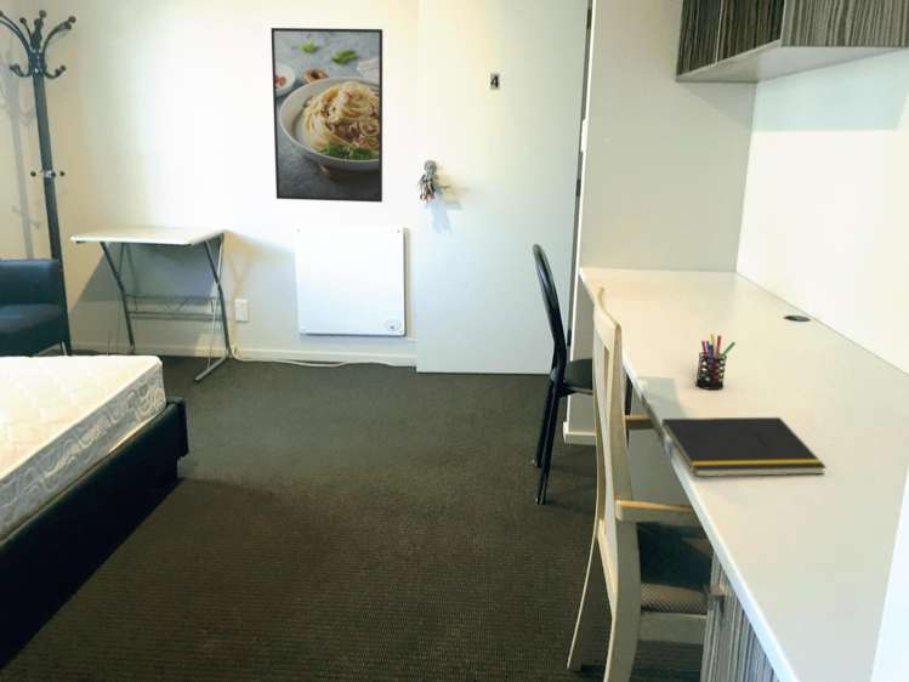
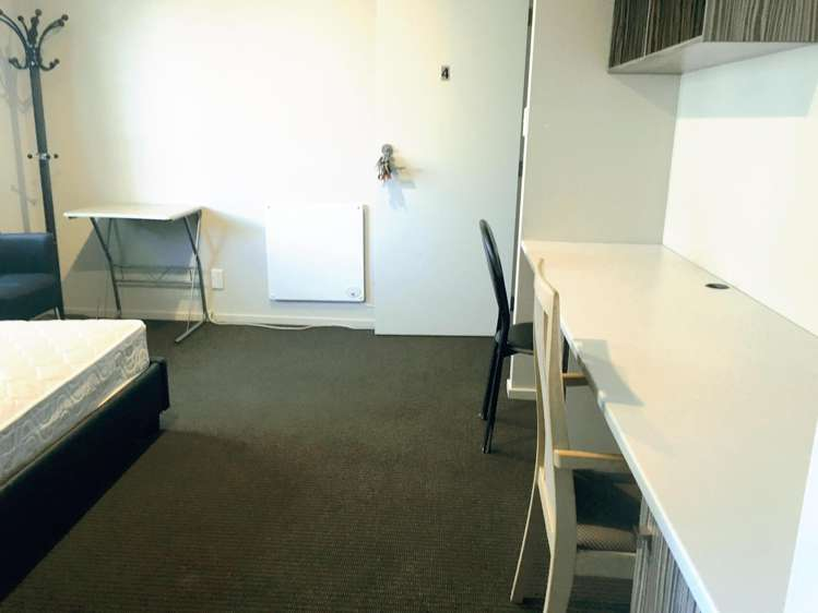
- pen holder (716, 359)
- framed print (328, 116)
- notepad (739, 444)
